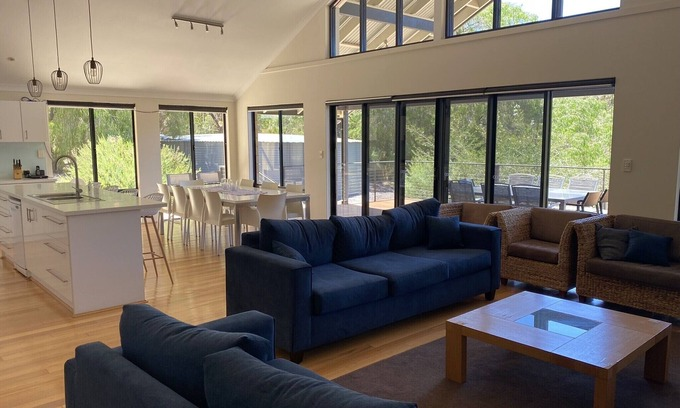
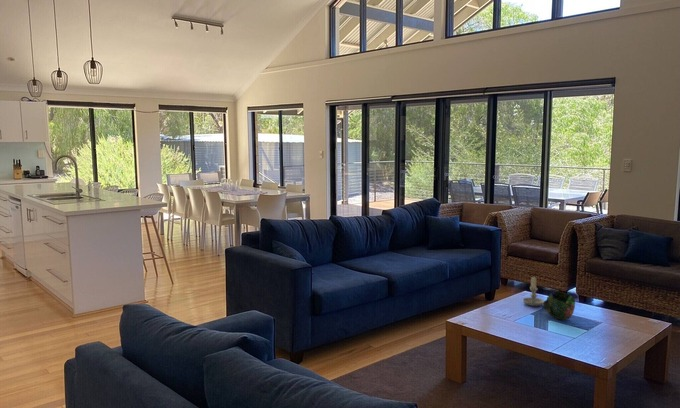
+ decorative bowl (557, 305)
+ candle (533, 290)
